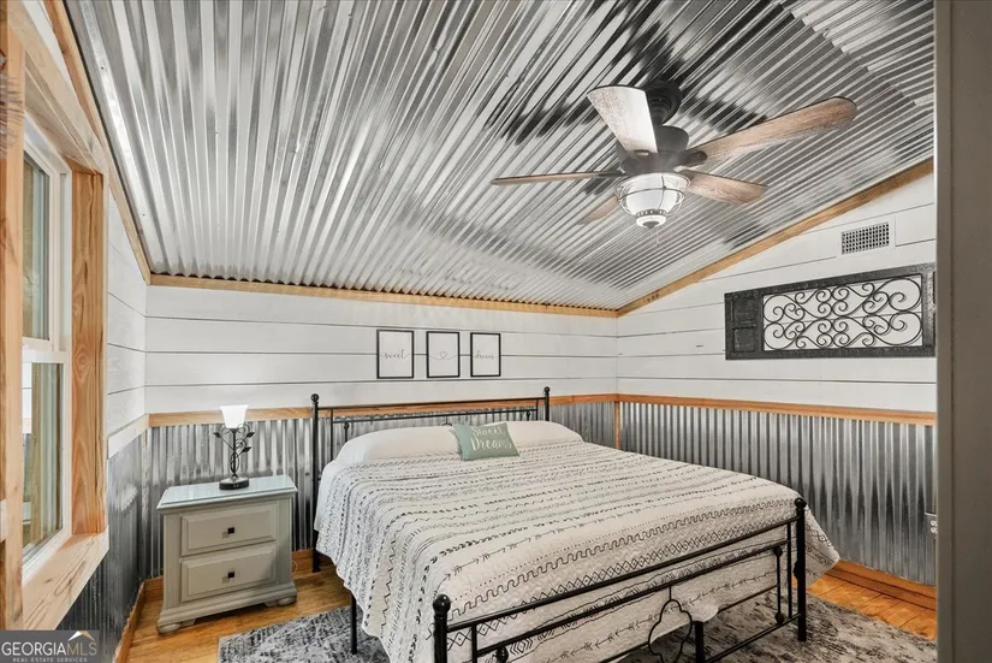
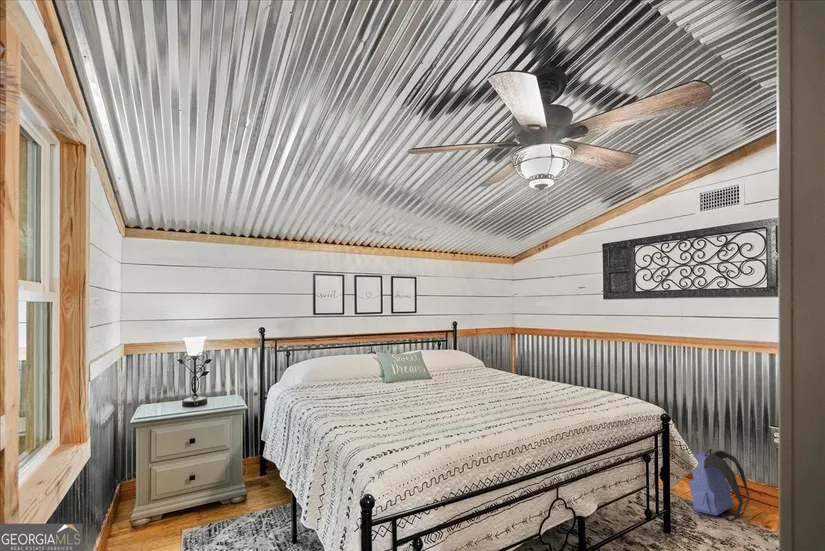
+ backpack (720, 482)
